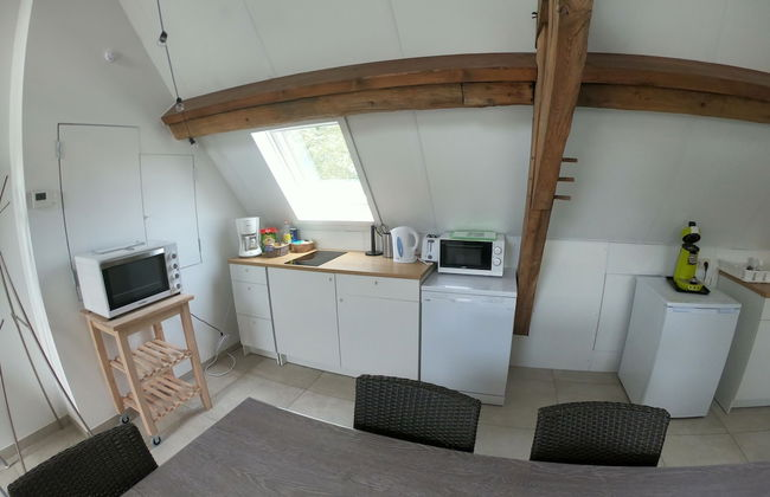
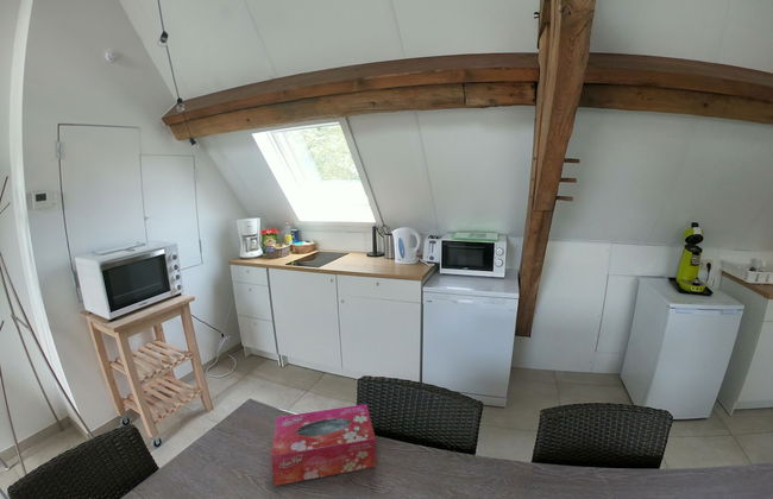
+ tissue box (325, 441)
